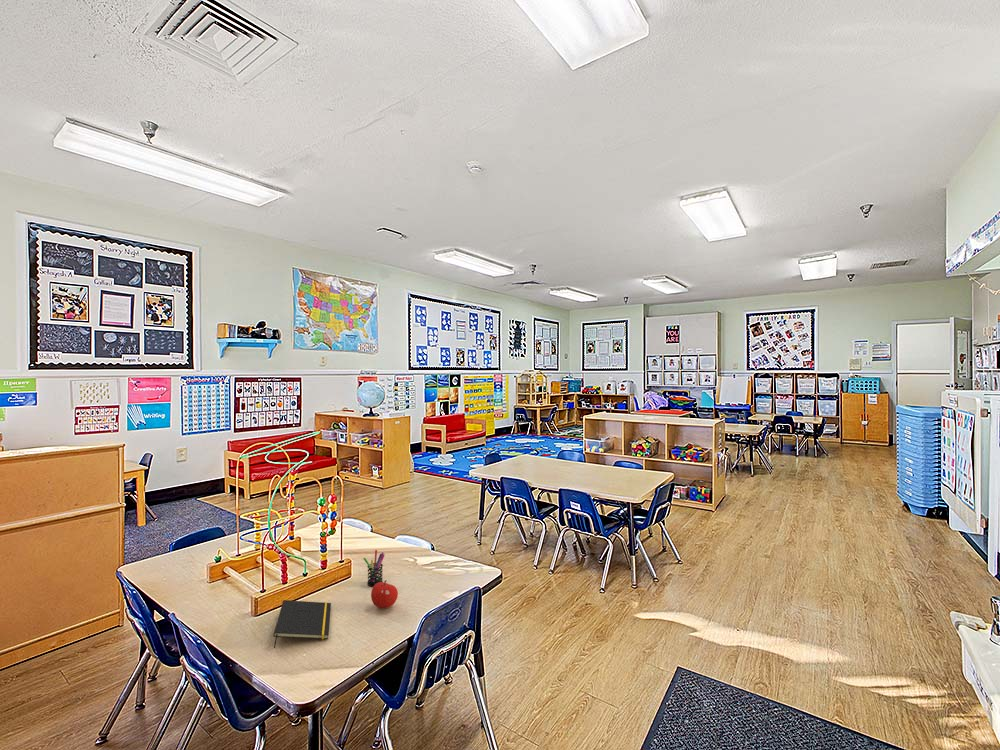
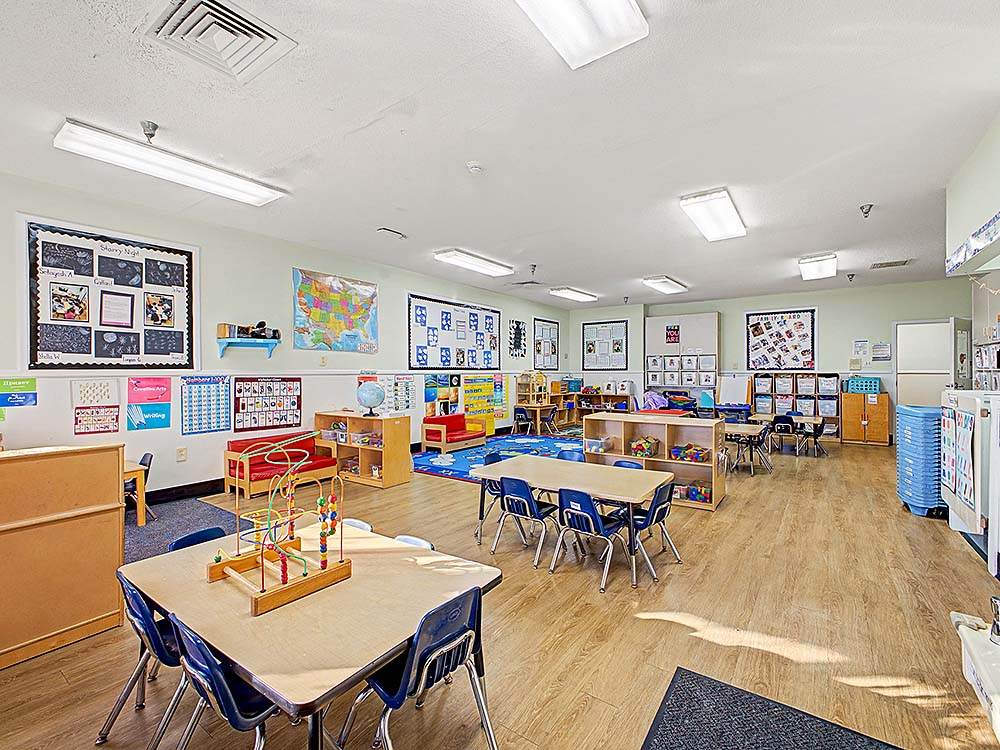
- pen holder (373, 567)
- notepad (304, 618)
- fruit (384, 593)
